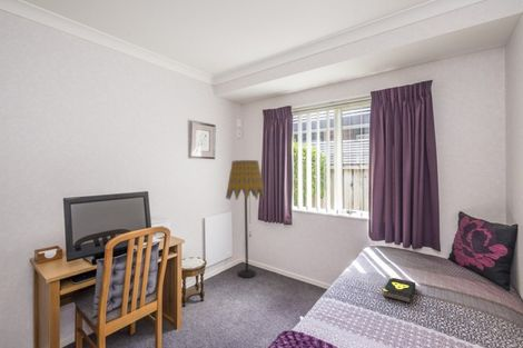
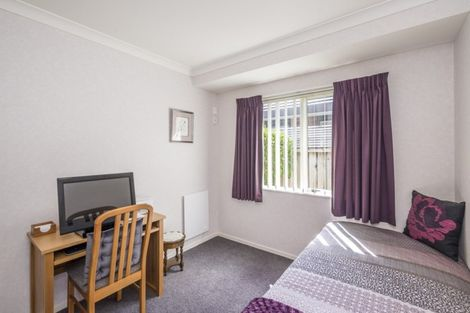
- floor lamp (246, 217)
- book (399, 288)
